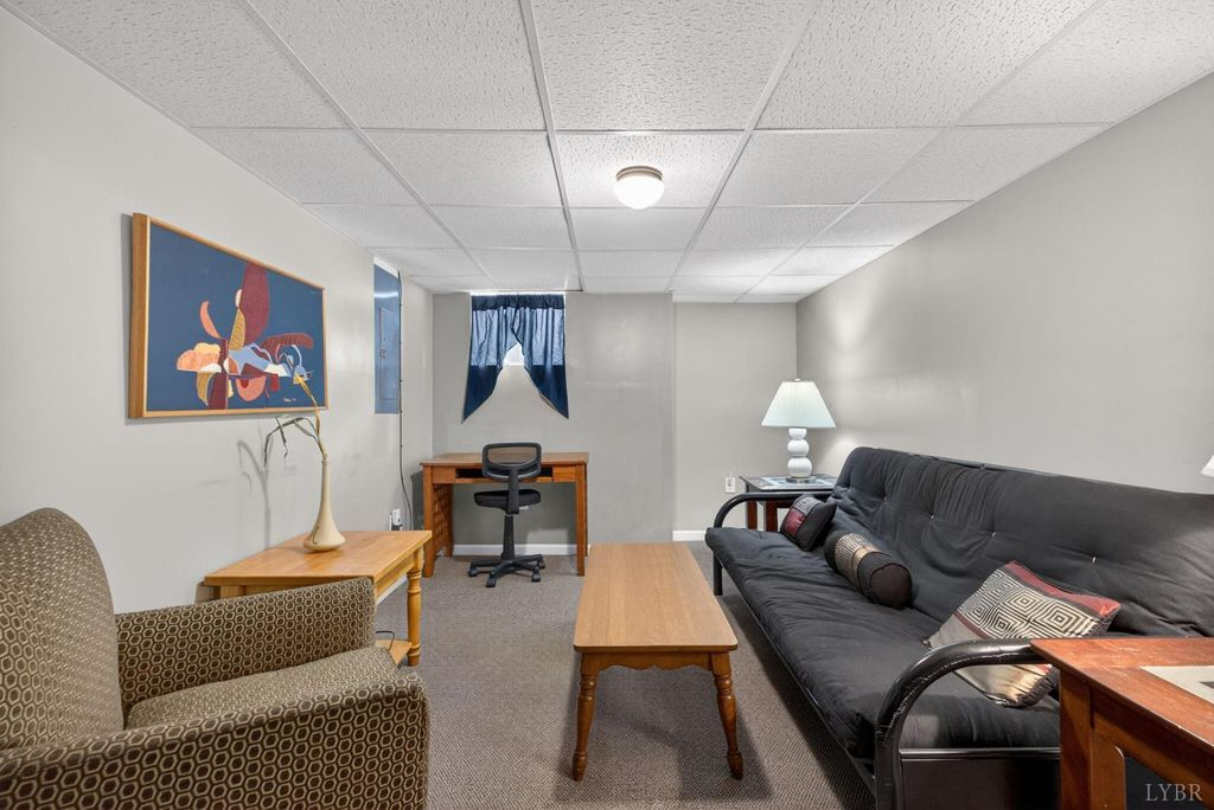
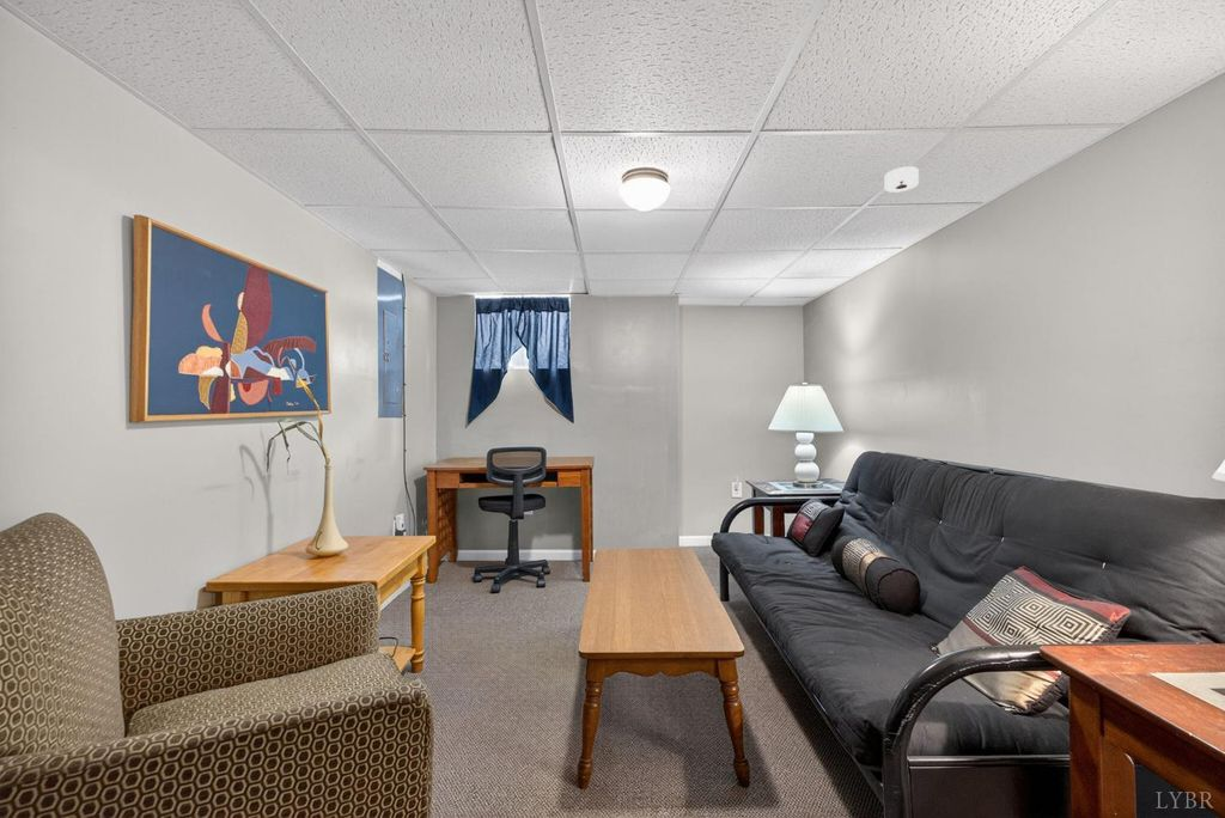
+ smoke detector (901, 179)
